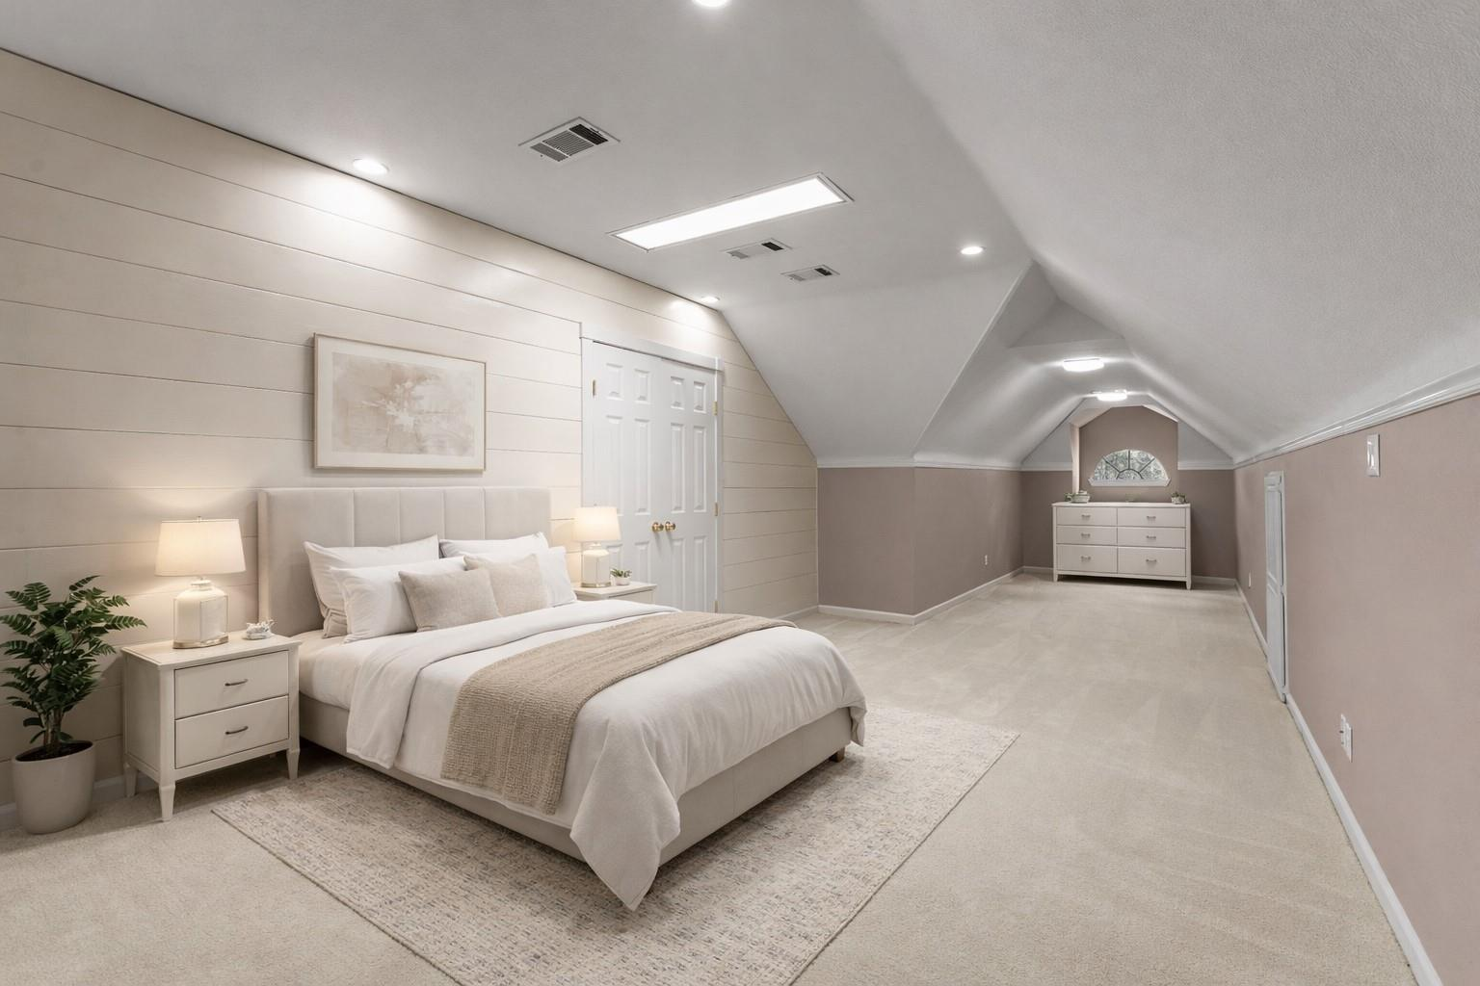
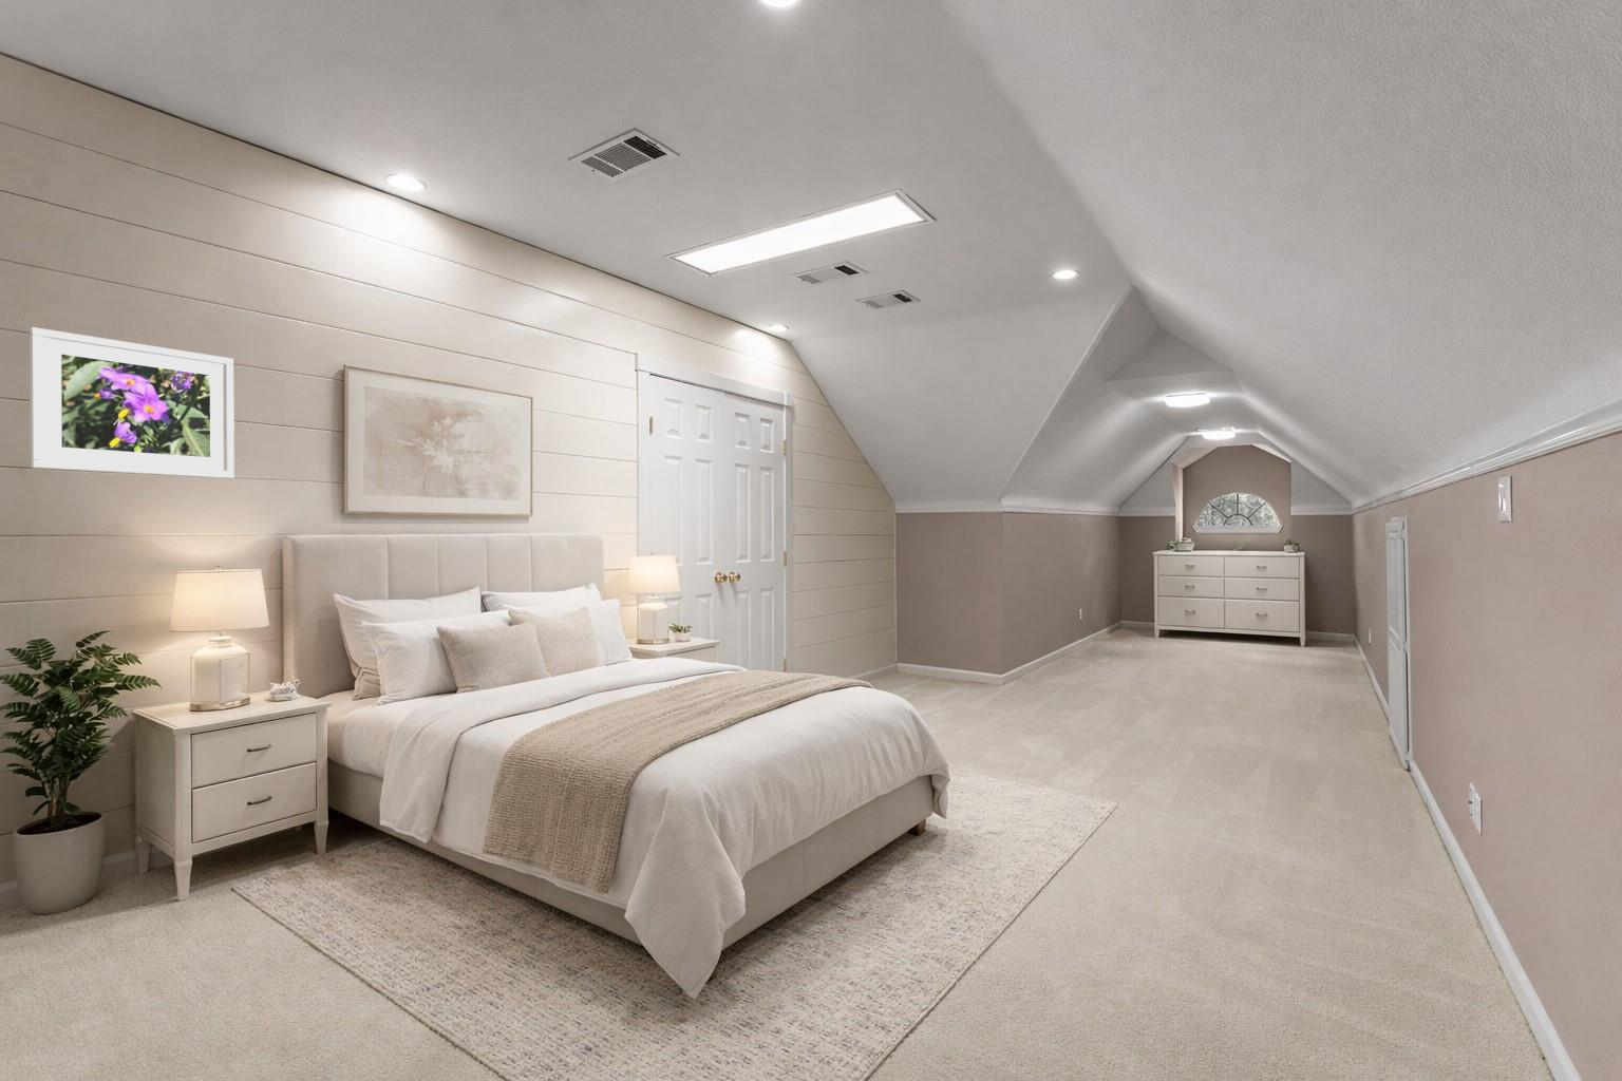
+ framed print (140, 409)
